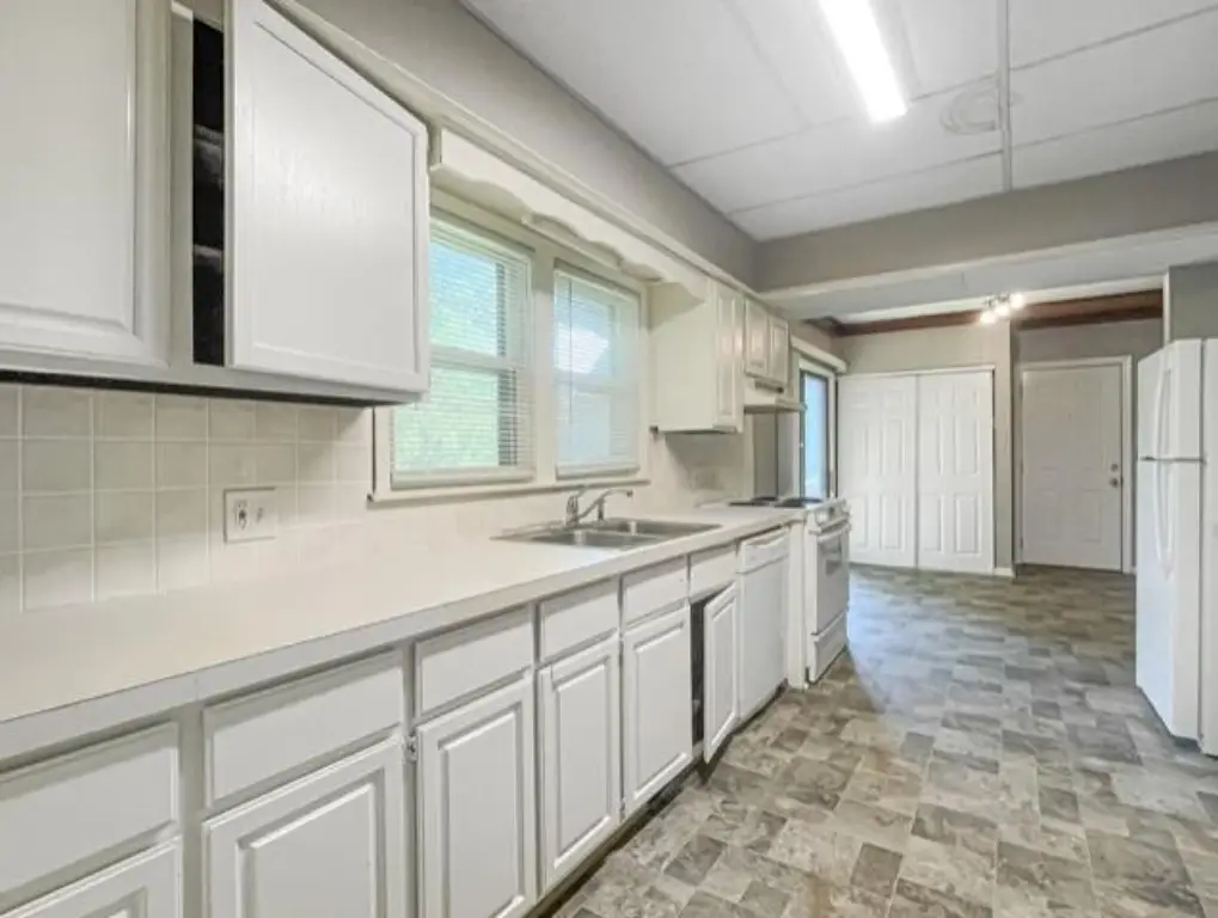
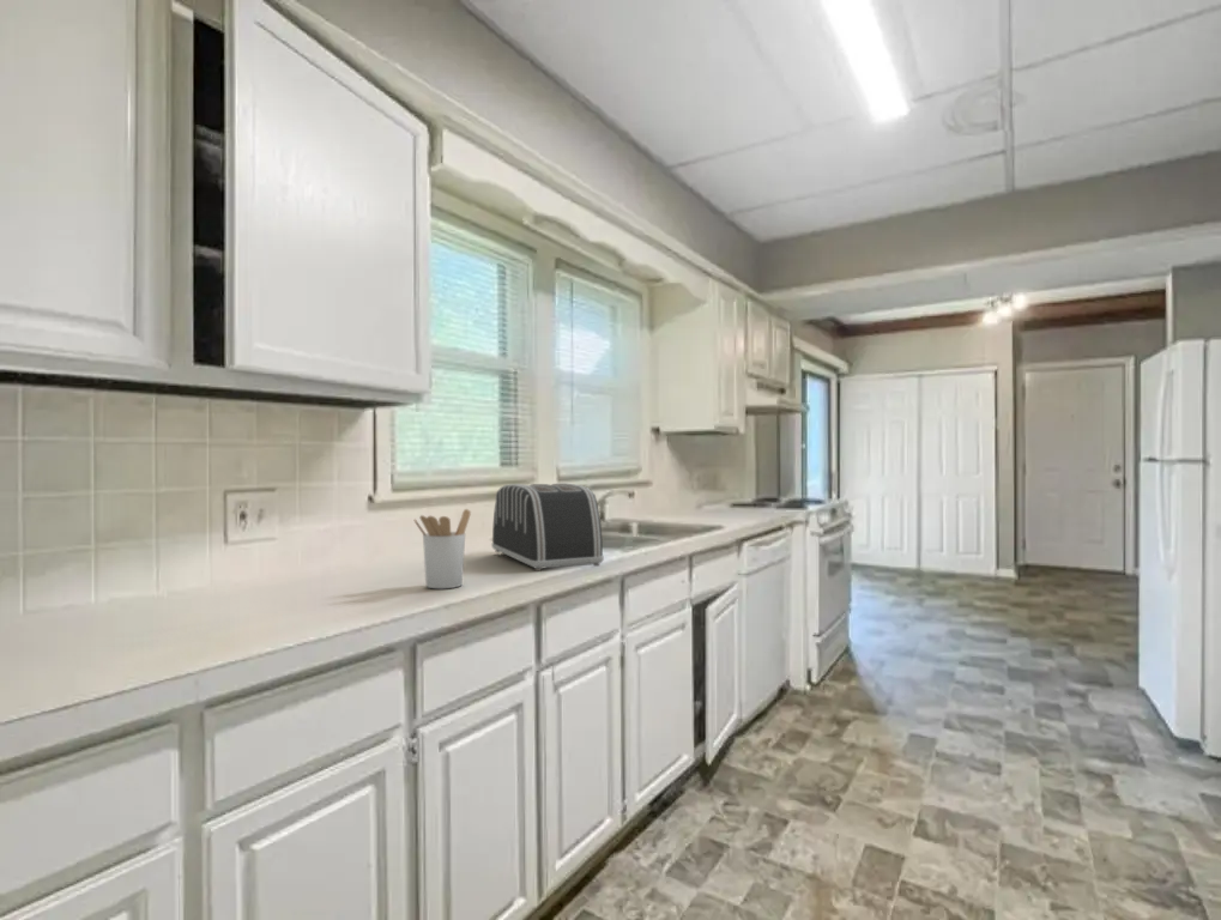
+ toaster (542, 520)
+ utensil holder (441, 547)
